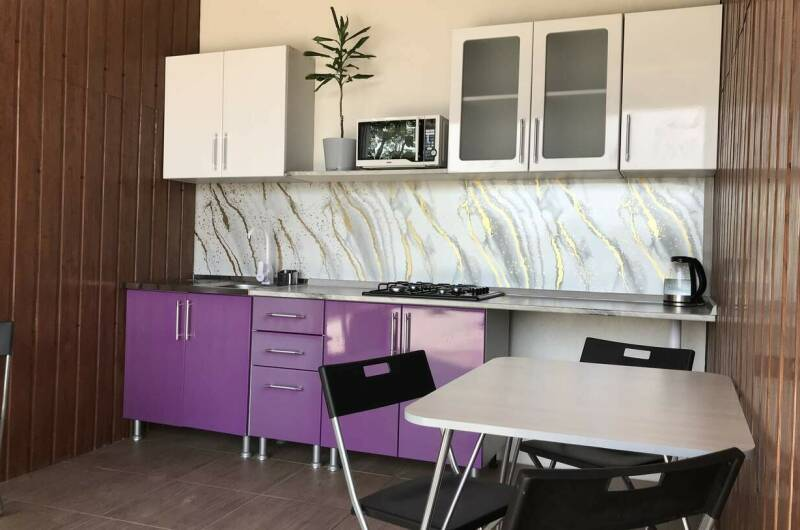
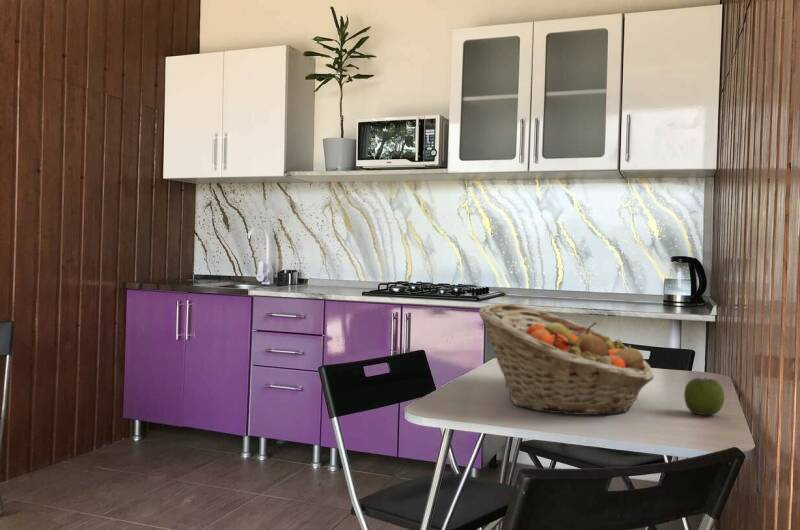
+ fruit basket (564, 353)
+ apple (704, 395)
